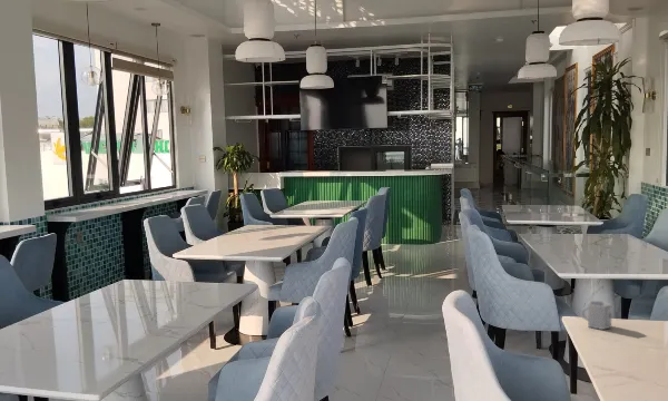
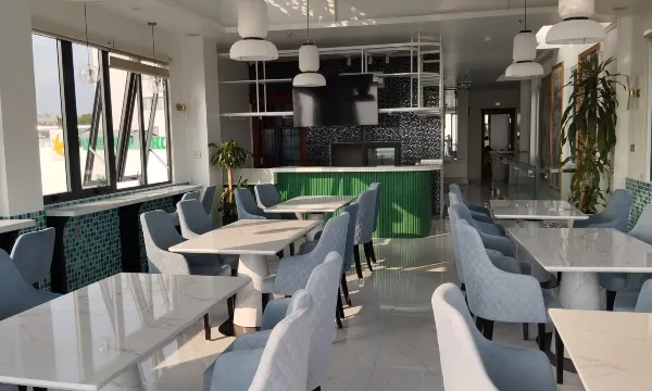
- cup (596, 314)
